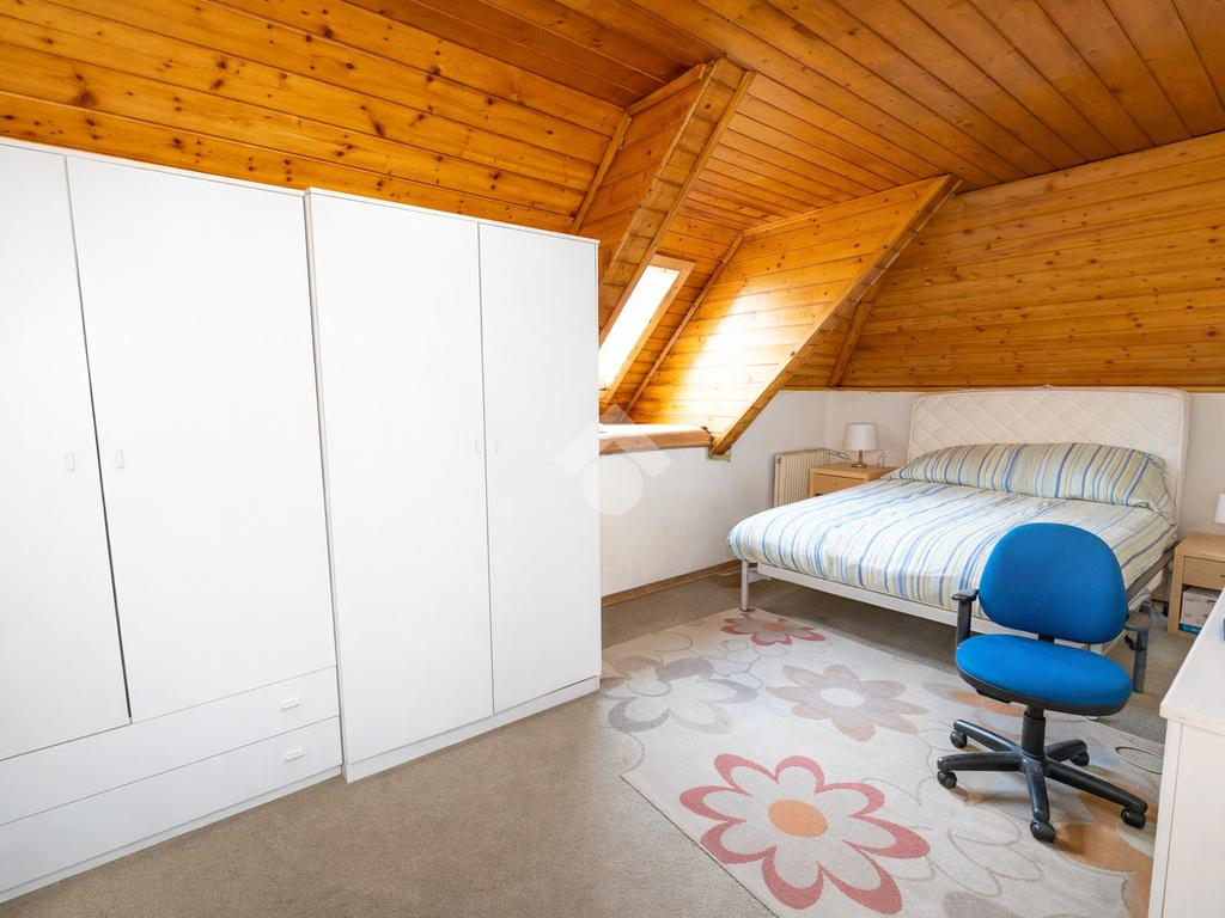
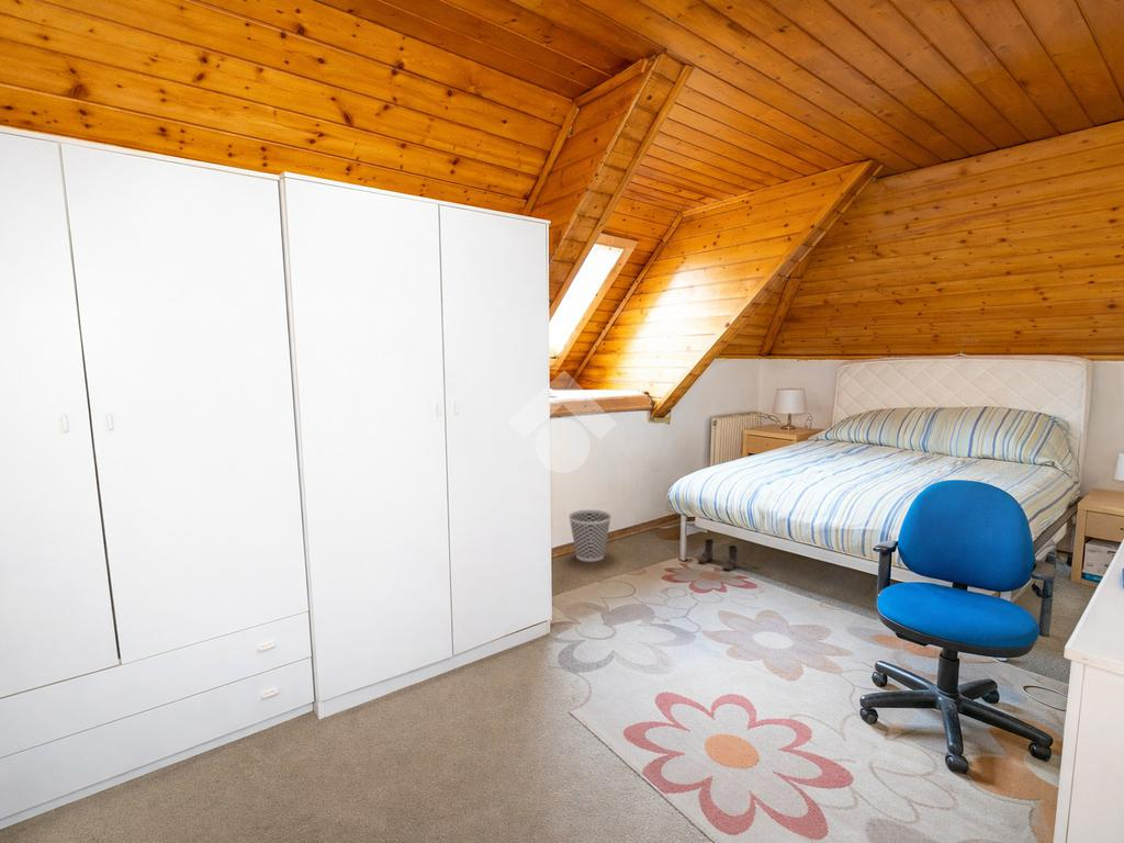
+ wastebasket (589, 536)
+ boots (711, 554)
